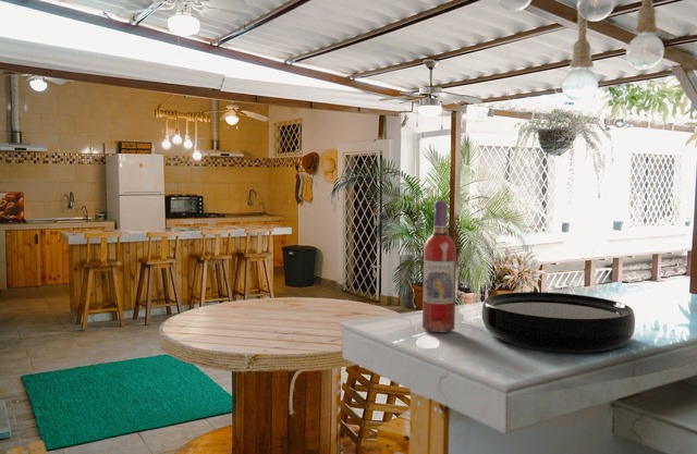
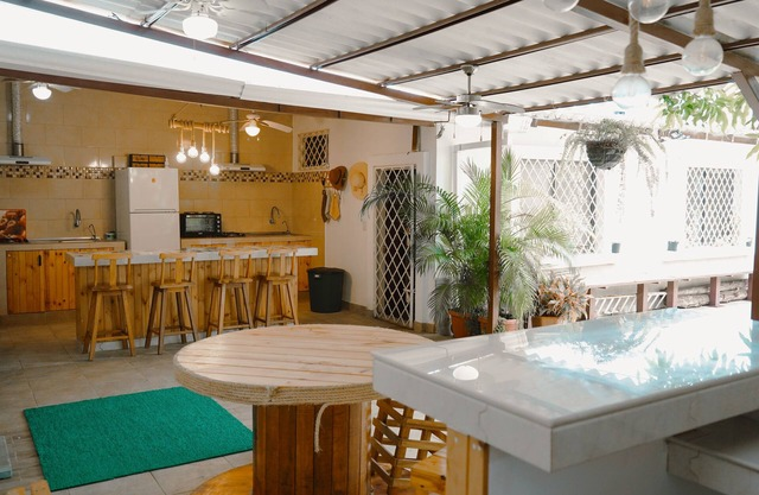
- wine bottle (439, 266)
- bowl (554, 320)
